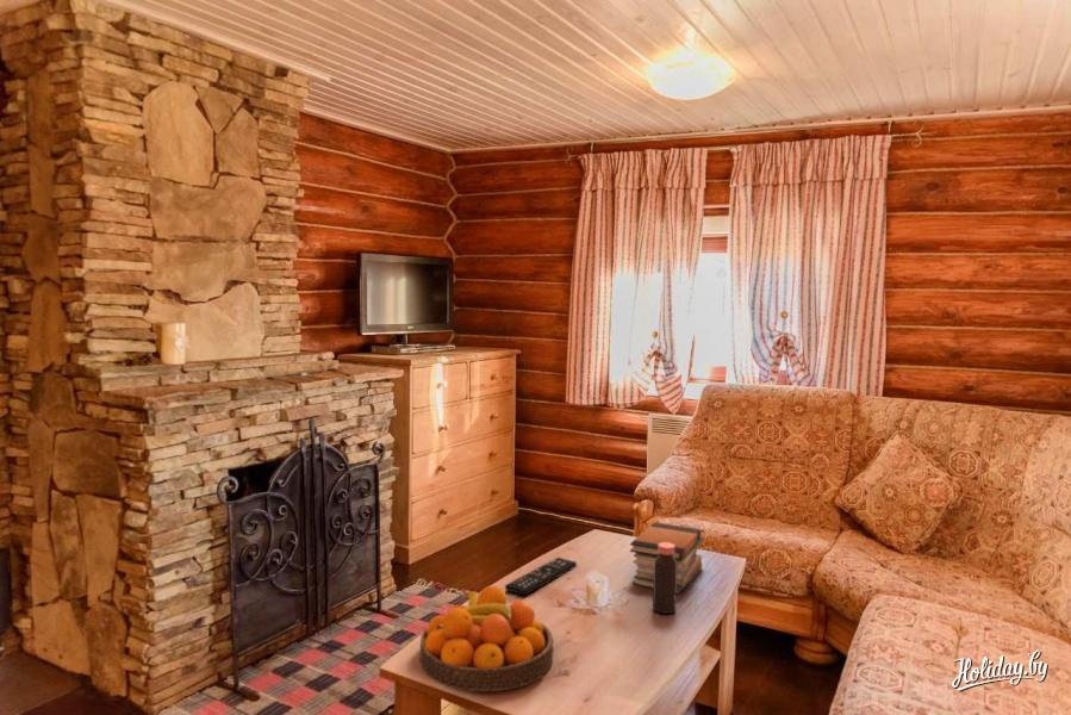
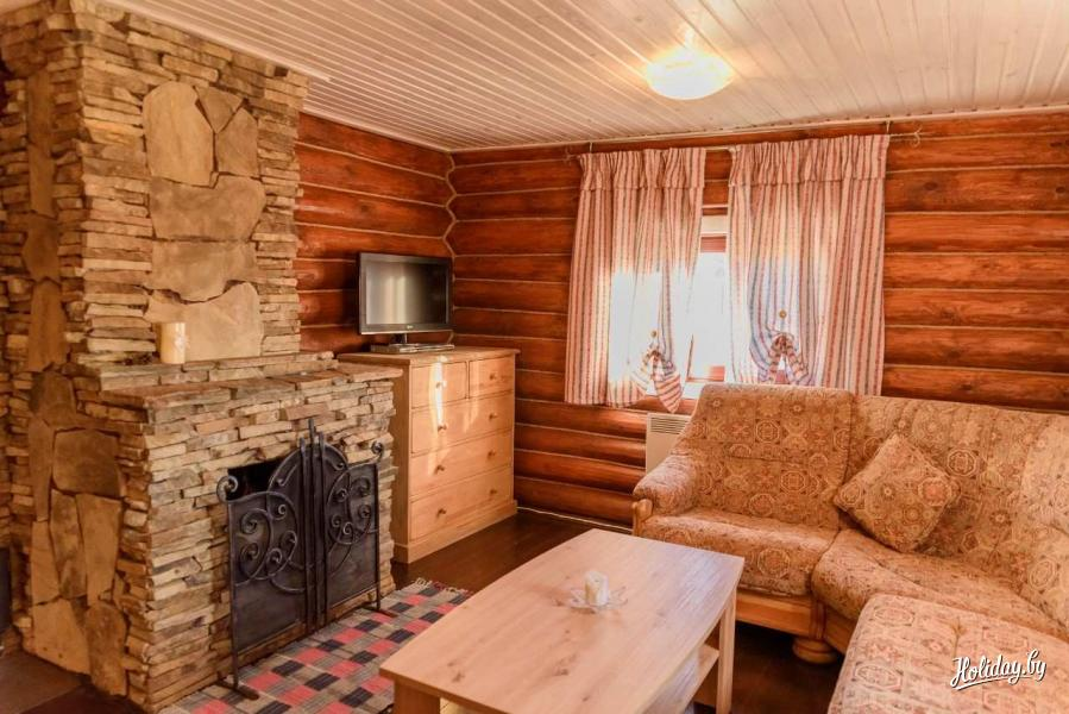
- bottle (665, 577)
- book stack (673, 557)
- fruit bowl (486, 628)
- remote control (542, 574)
